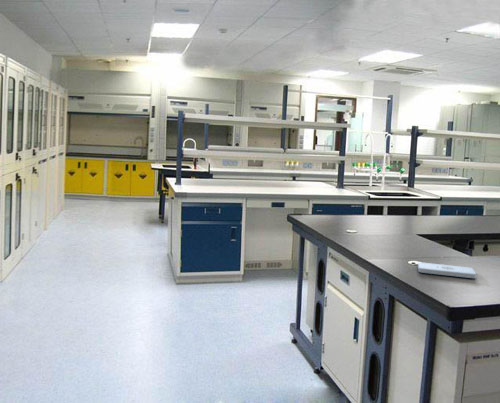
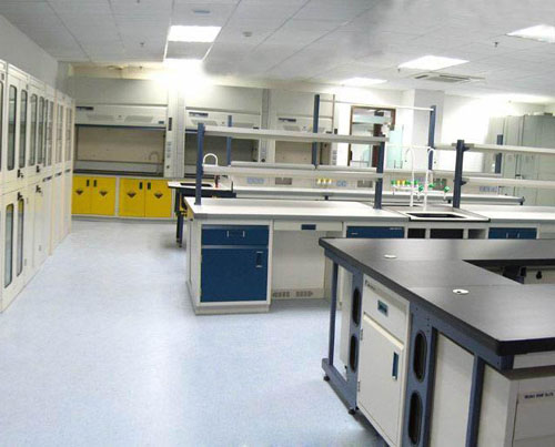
- notepad (445, 269)
